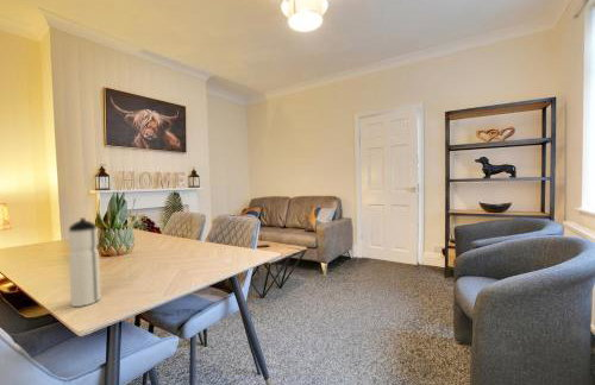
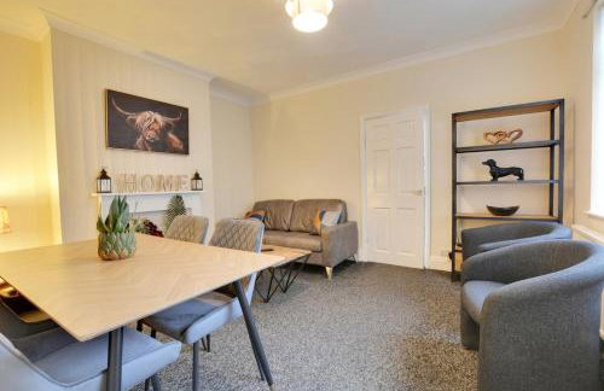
- water bottle (83, 259)
